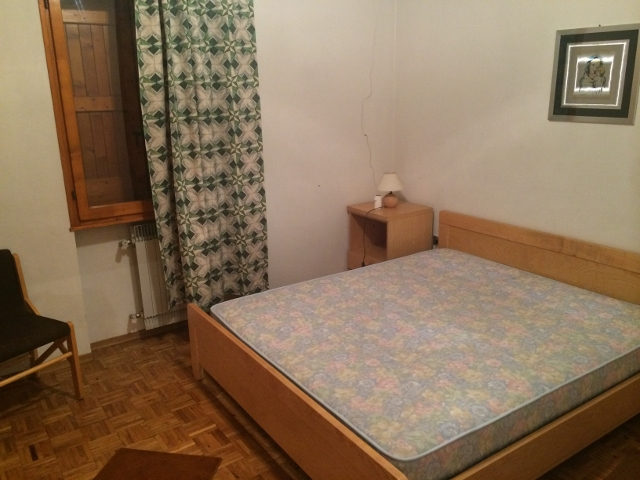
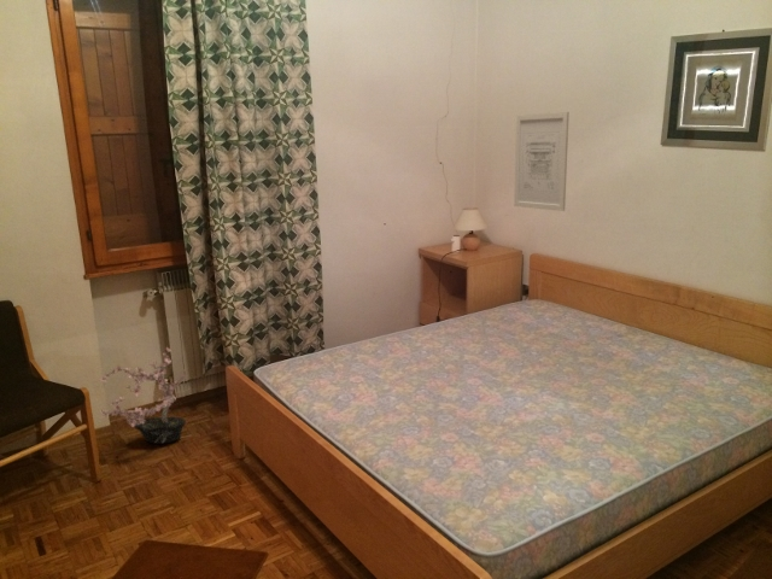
+ wall art (539, 162)
+ potted plant (140, 408)
